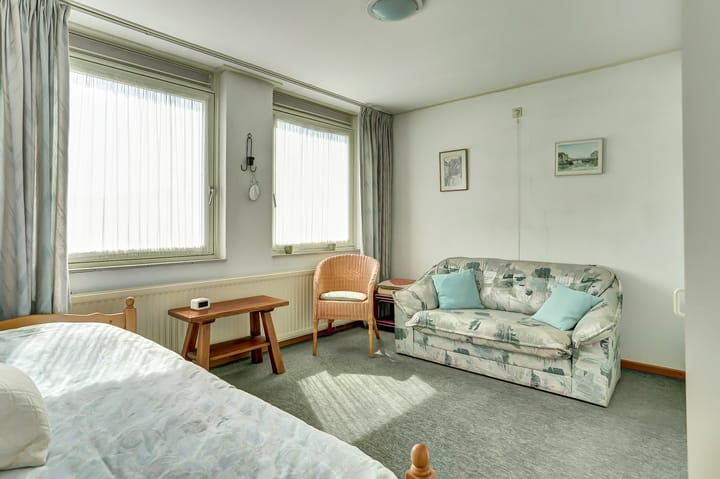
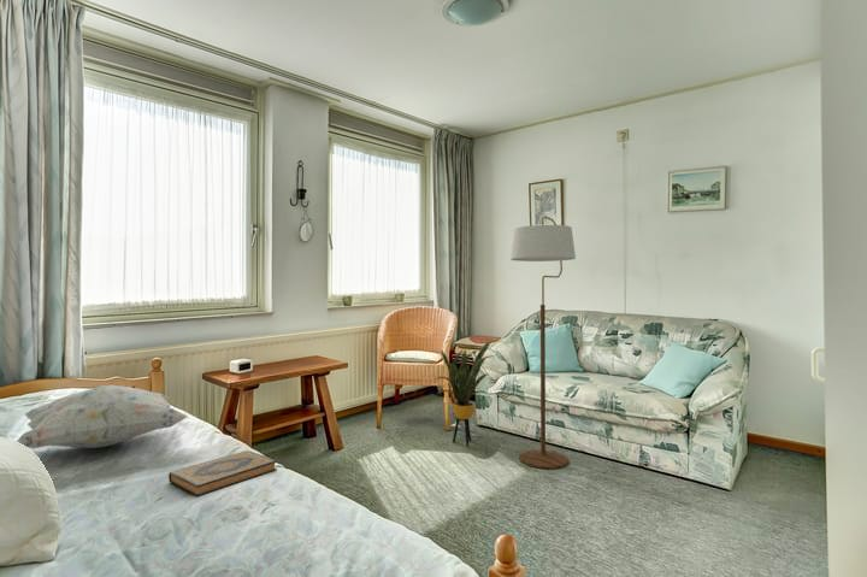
+ floor lamp (544, 336)
+ decorative pillow (105, 416)
+ house plant (470, 391)
+ hardback book (224, 470)
